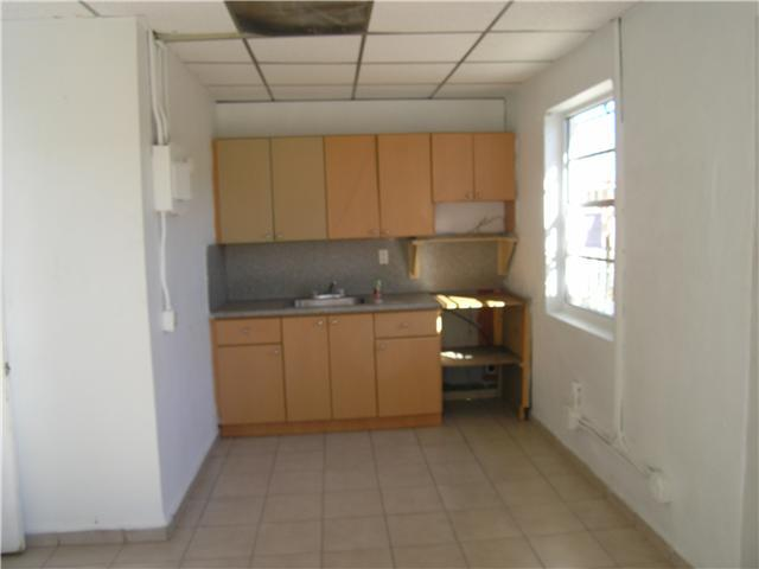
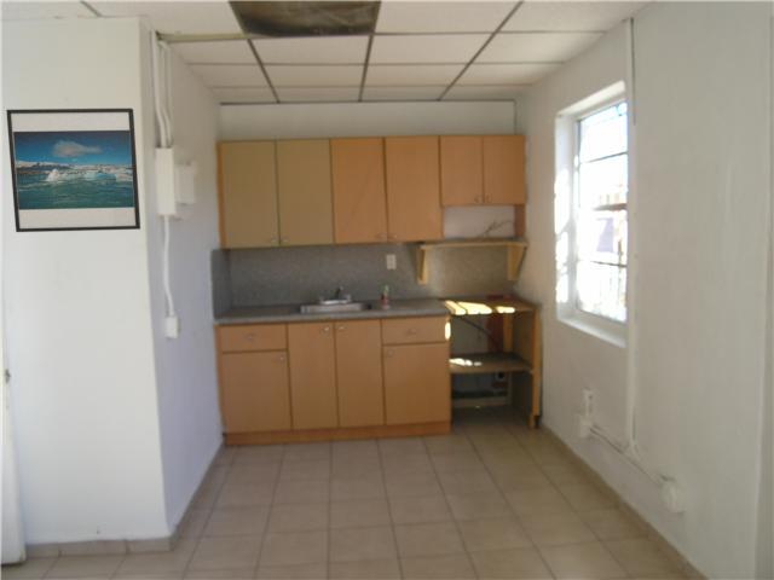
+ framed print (74, 170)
